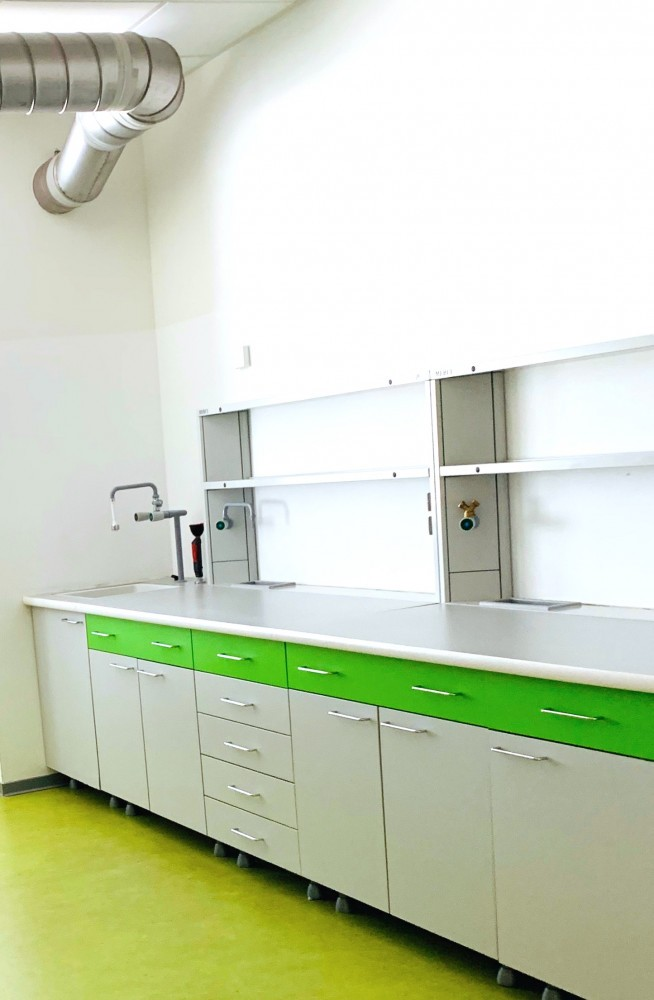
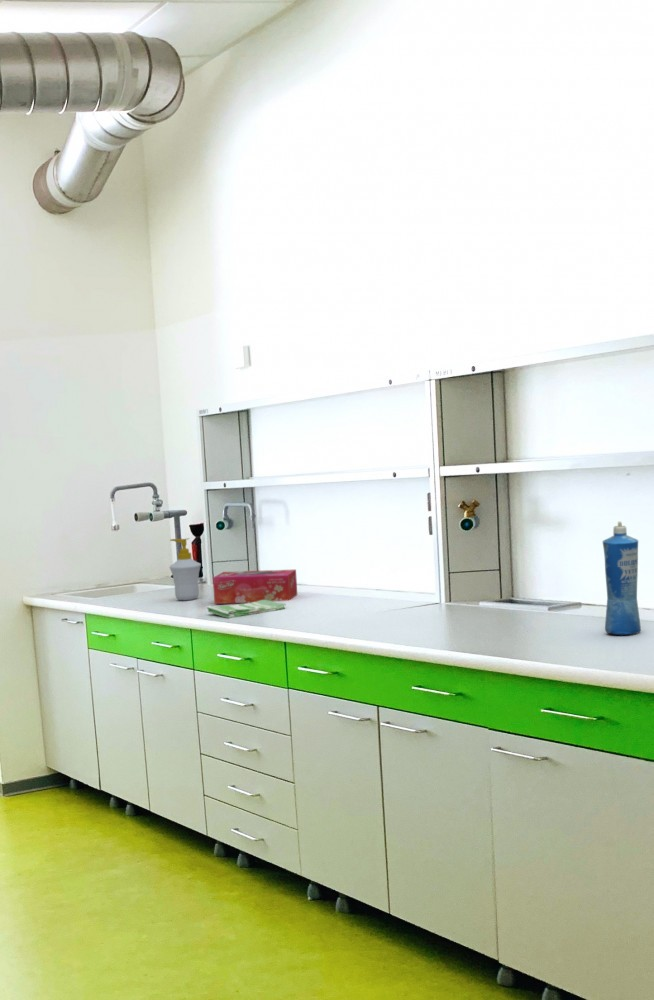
+ dish towel (246, 607)
+ tissue box (255, 586)
+ squeeze bottle (621, 577)
+ soap bottle (185, 568)
